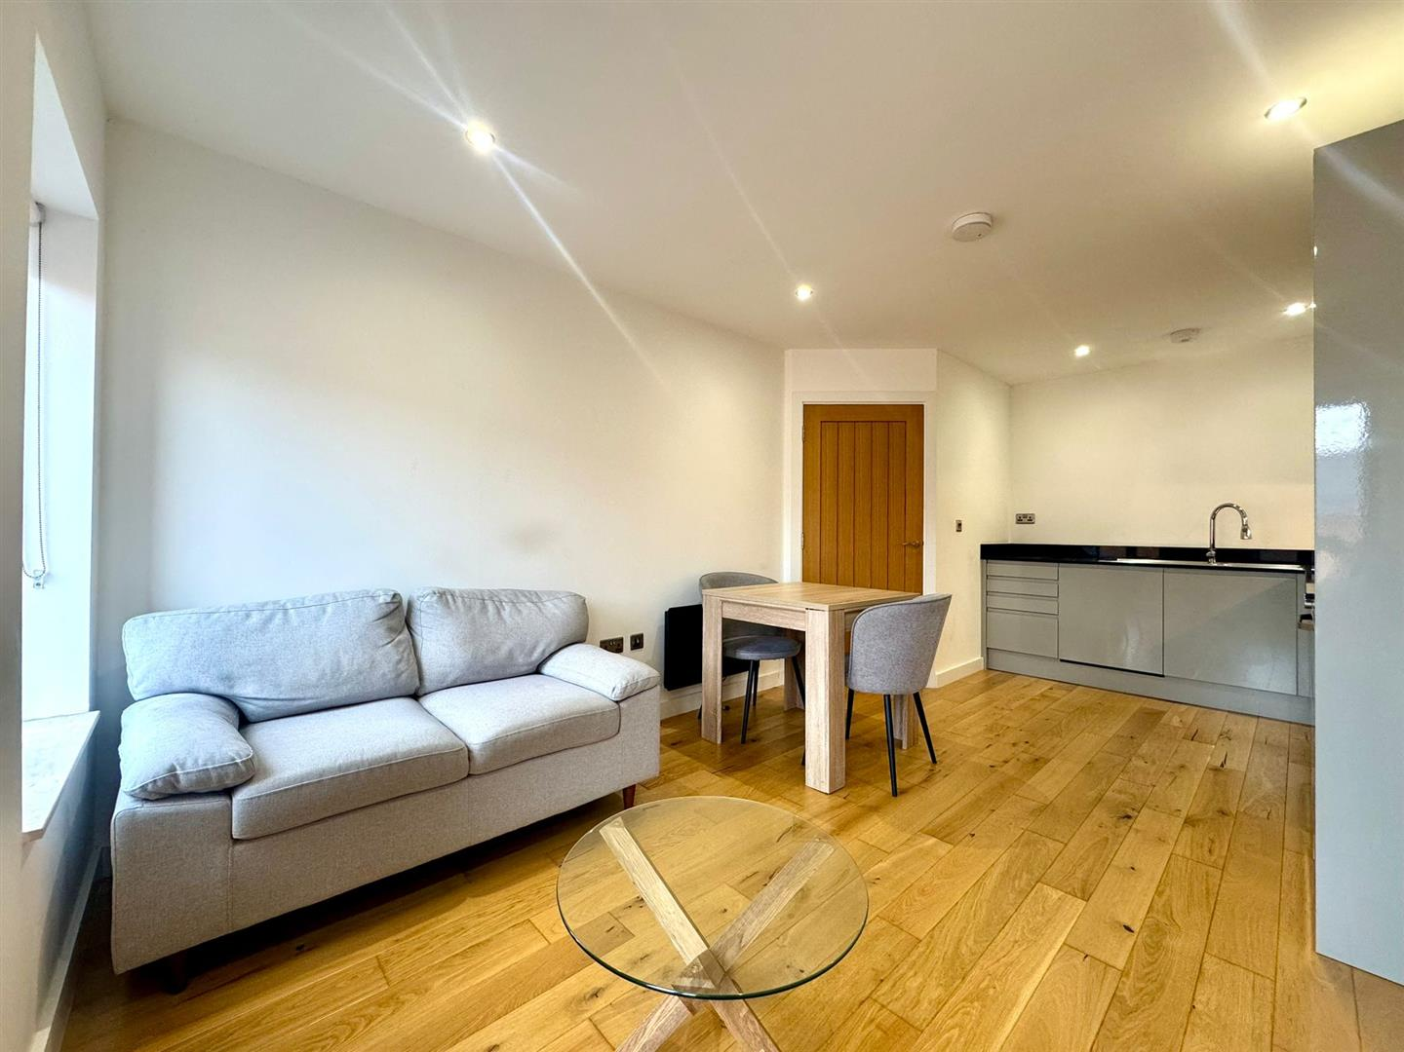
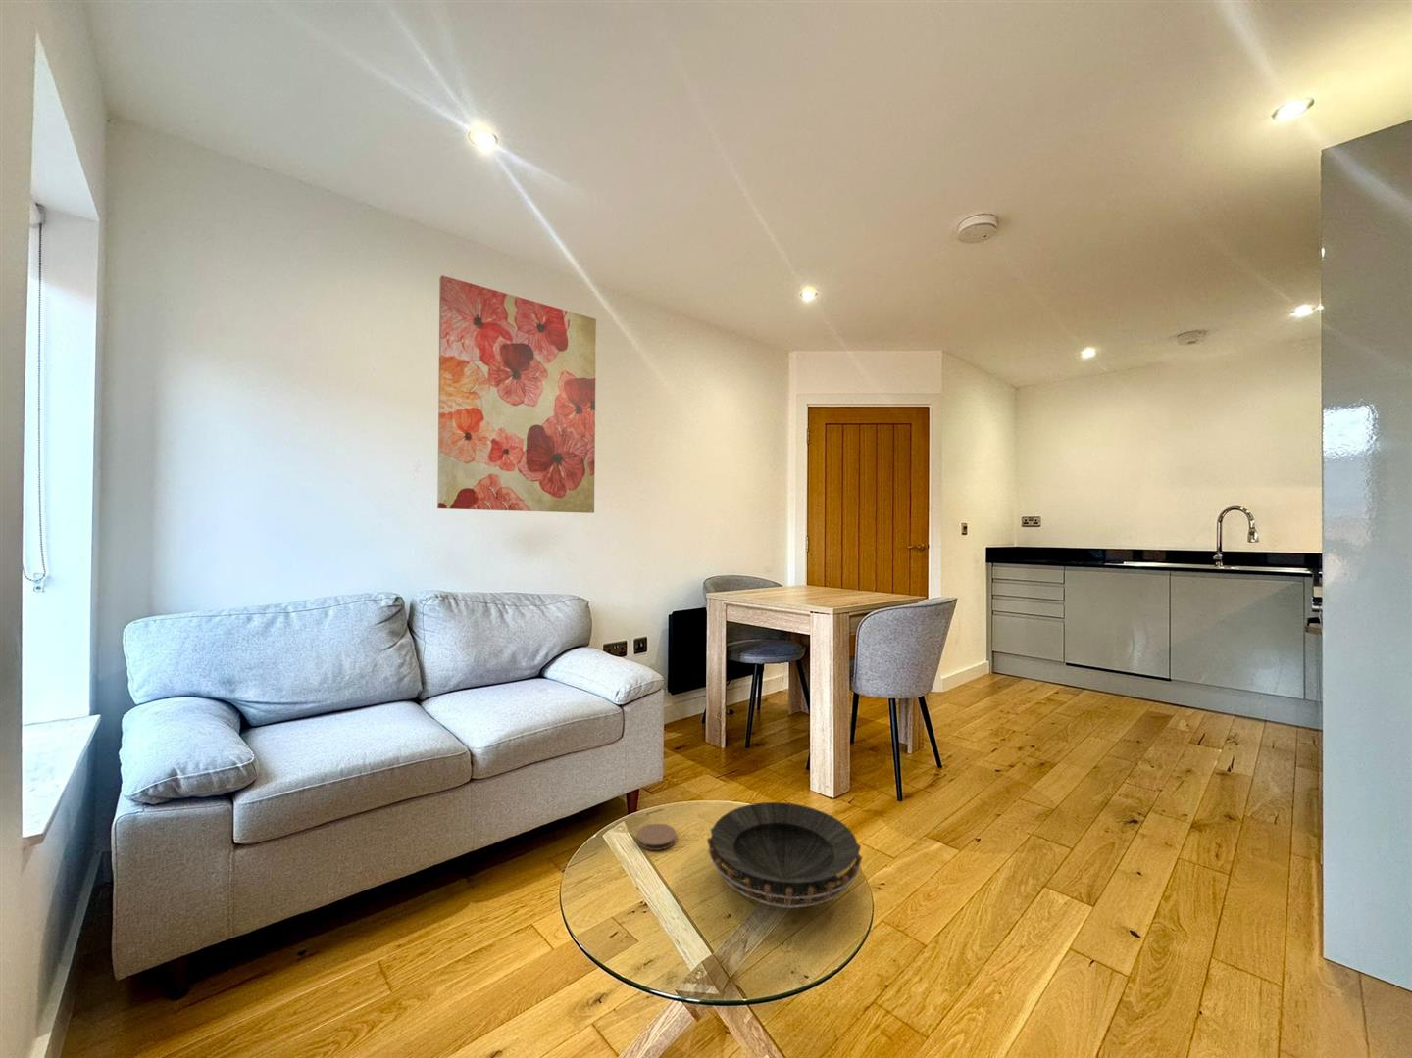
+ wall art (524, 406)
+ decorative bowl (782, 860)
+ coaster (656, 836)
